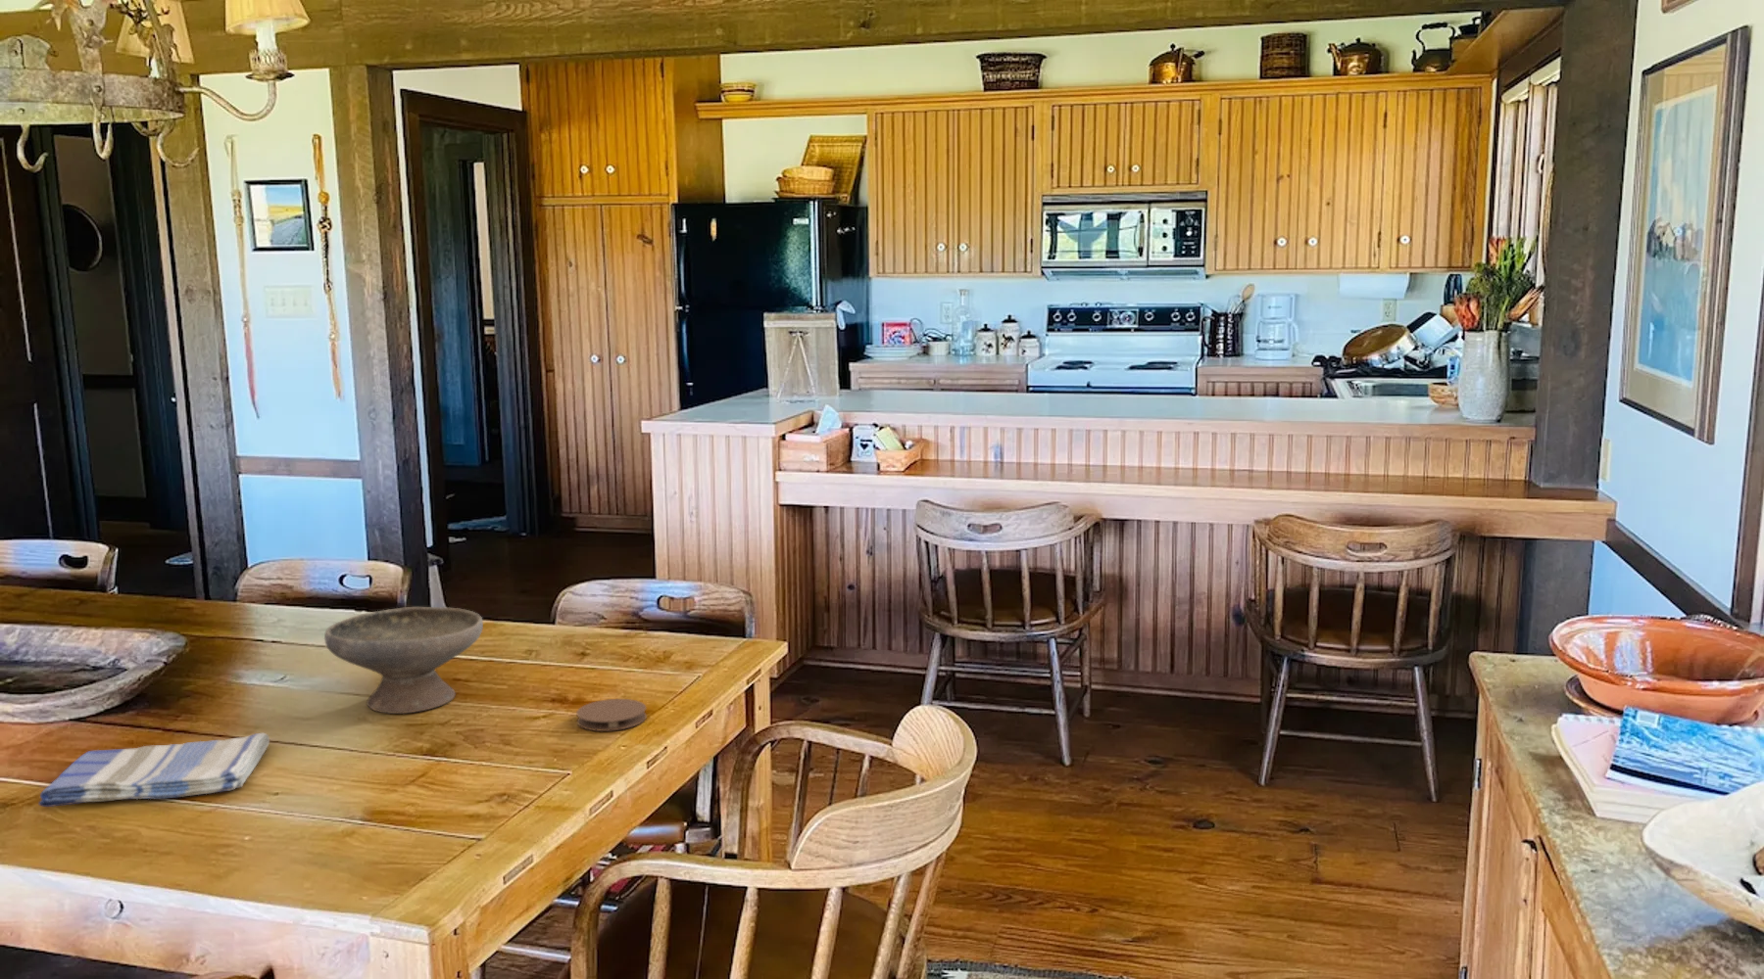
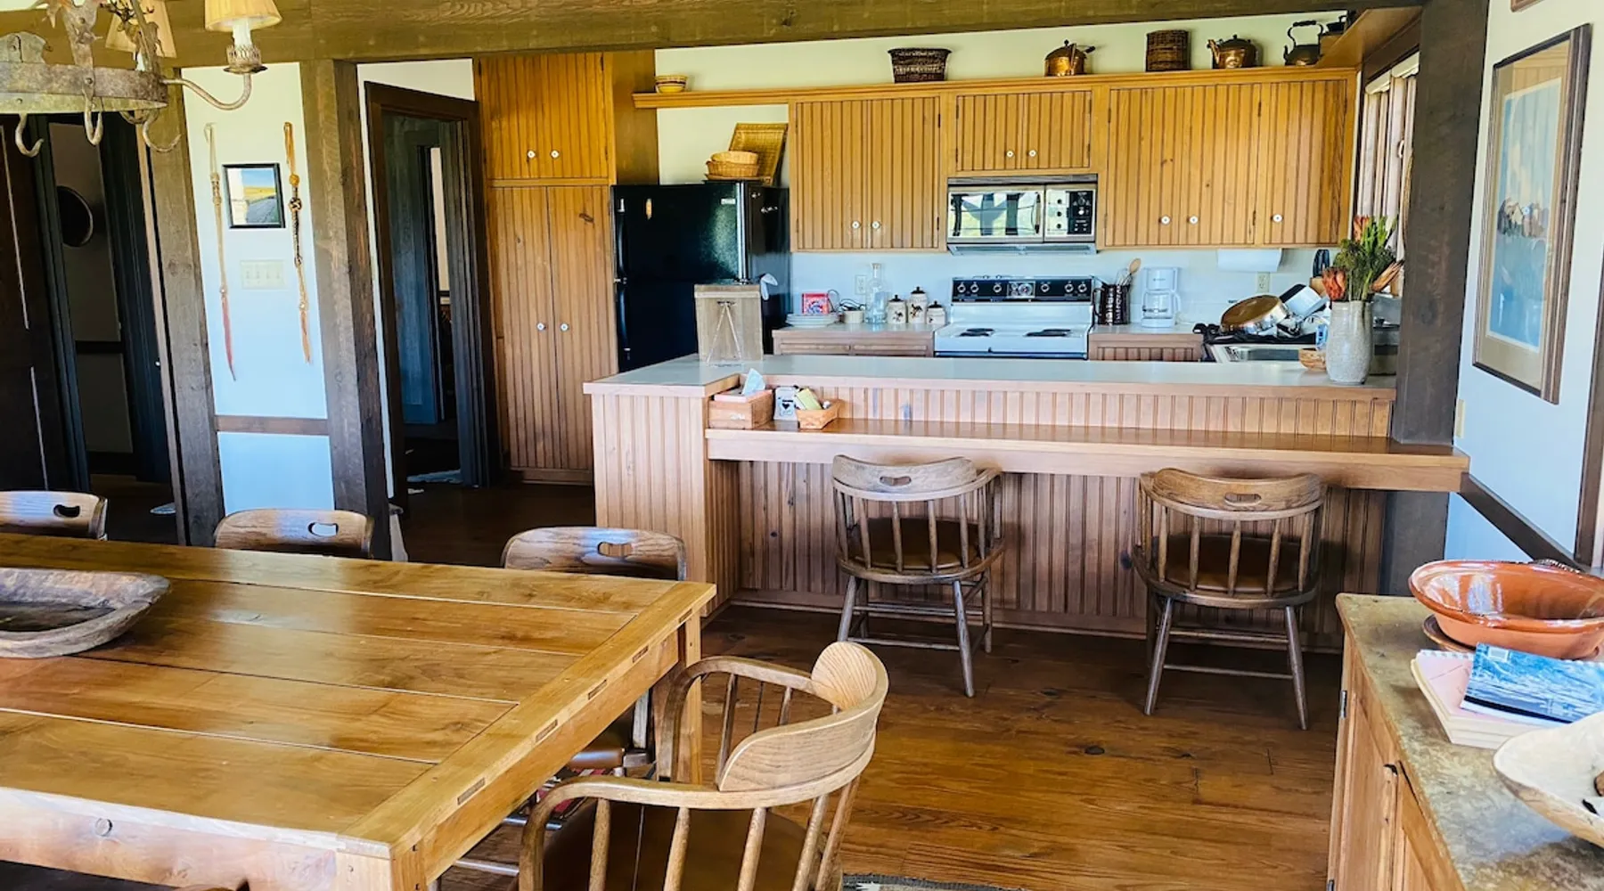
- coaster (612, 714)
- dish towel (162, 766)
- bowl (408, 659)
